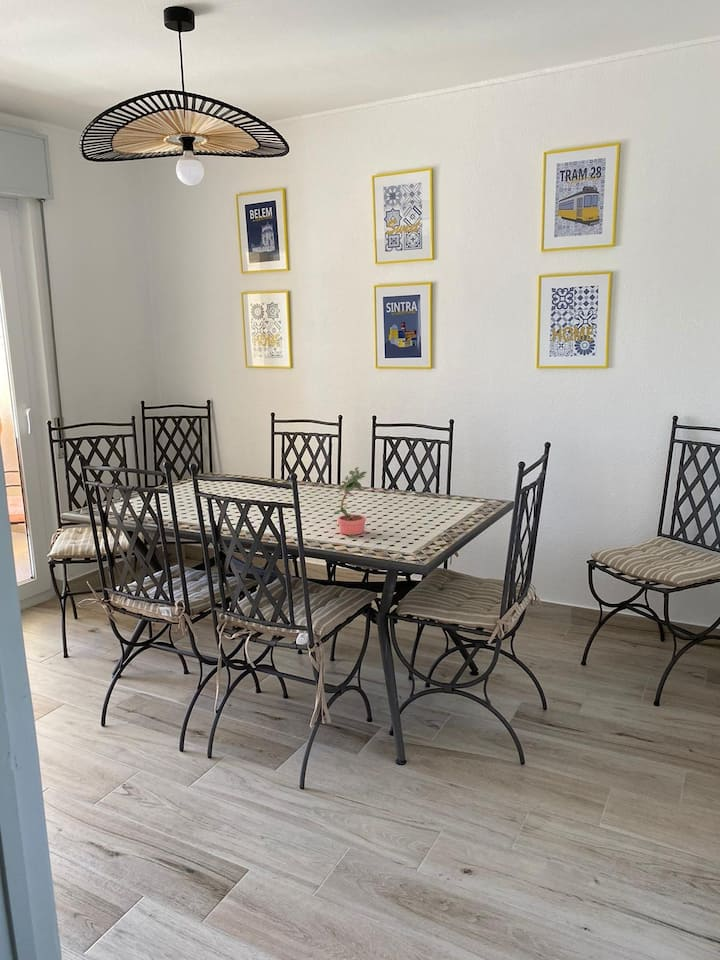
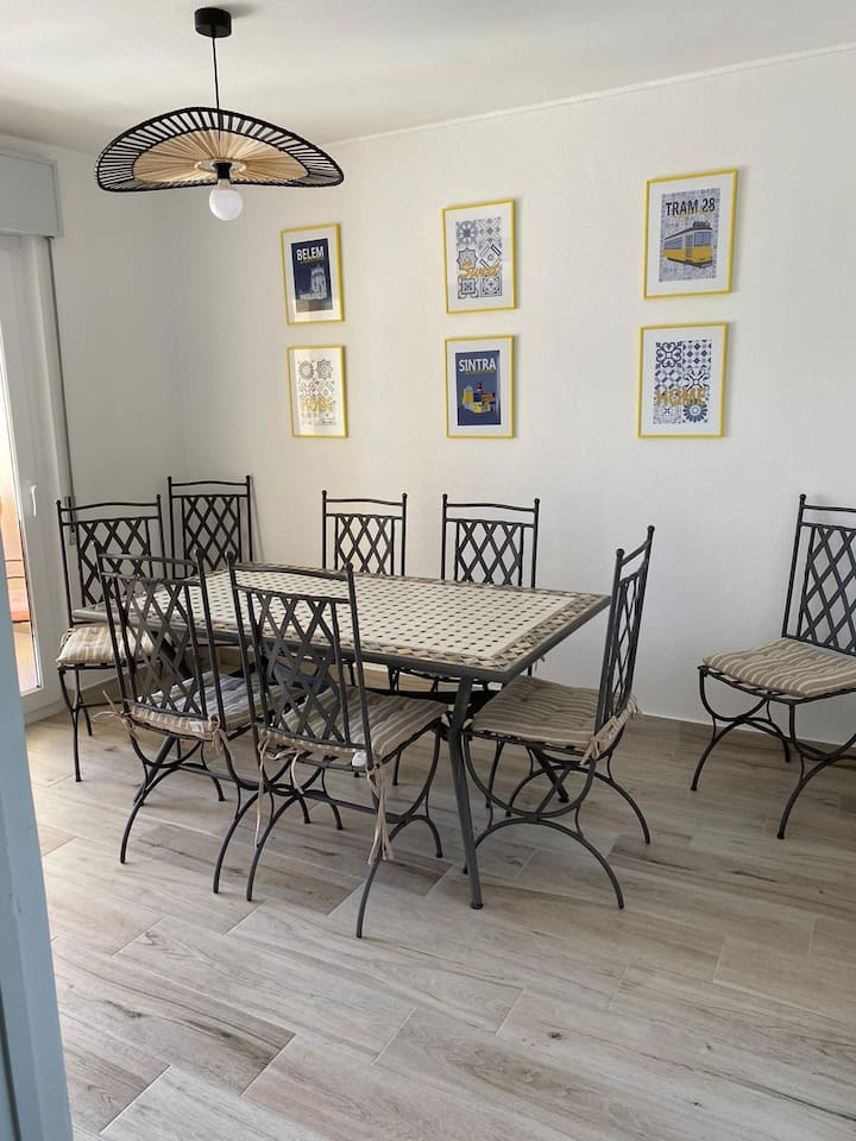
- potted plant (352, 495)
